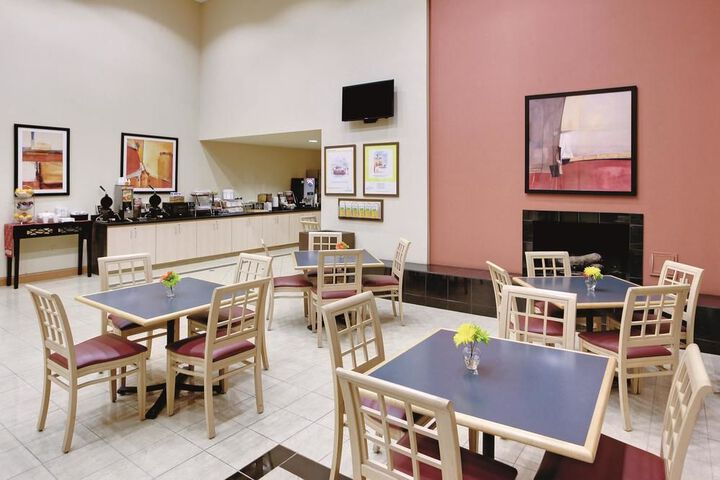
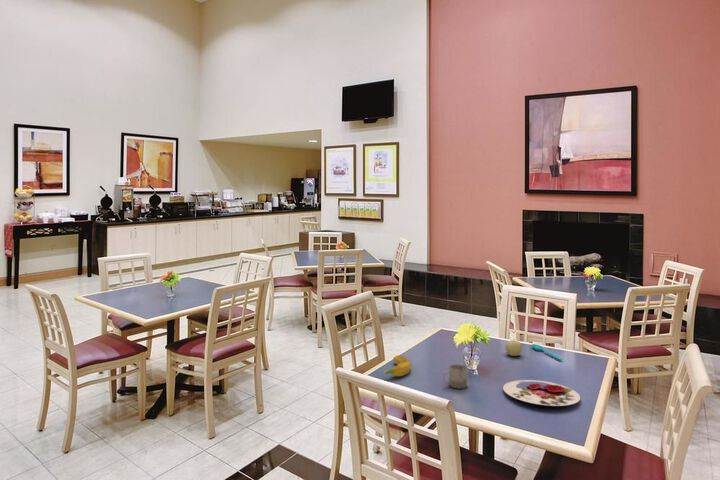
+ banana (395, 366)
+ spoon (546, 351)
+ fruit (513, 346)
+ cup (454, 376)
+ plate (540, 391)
